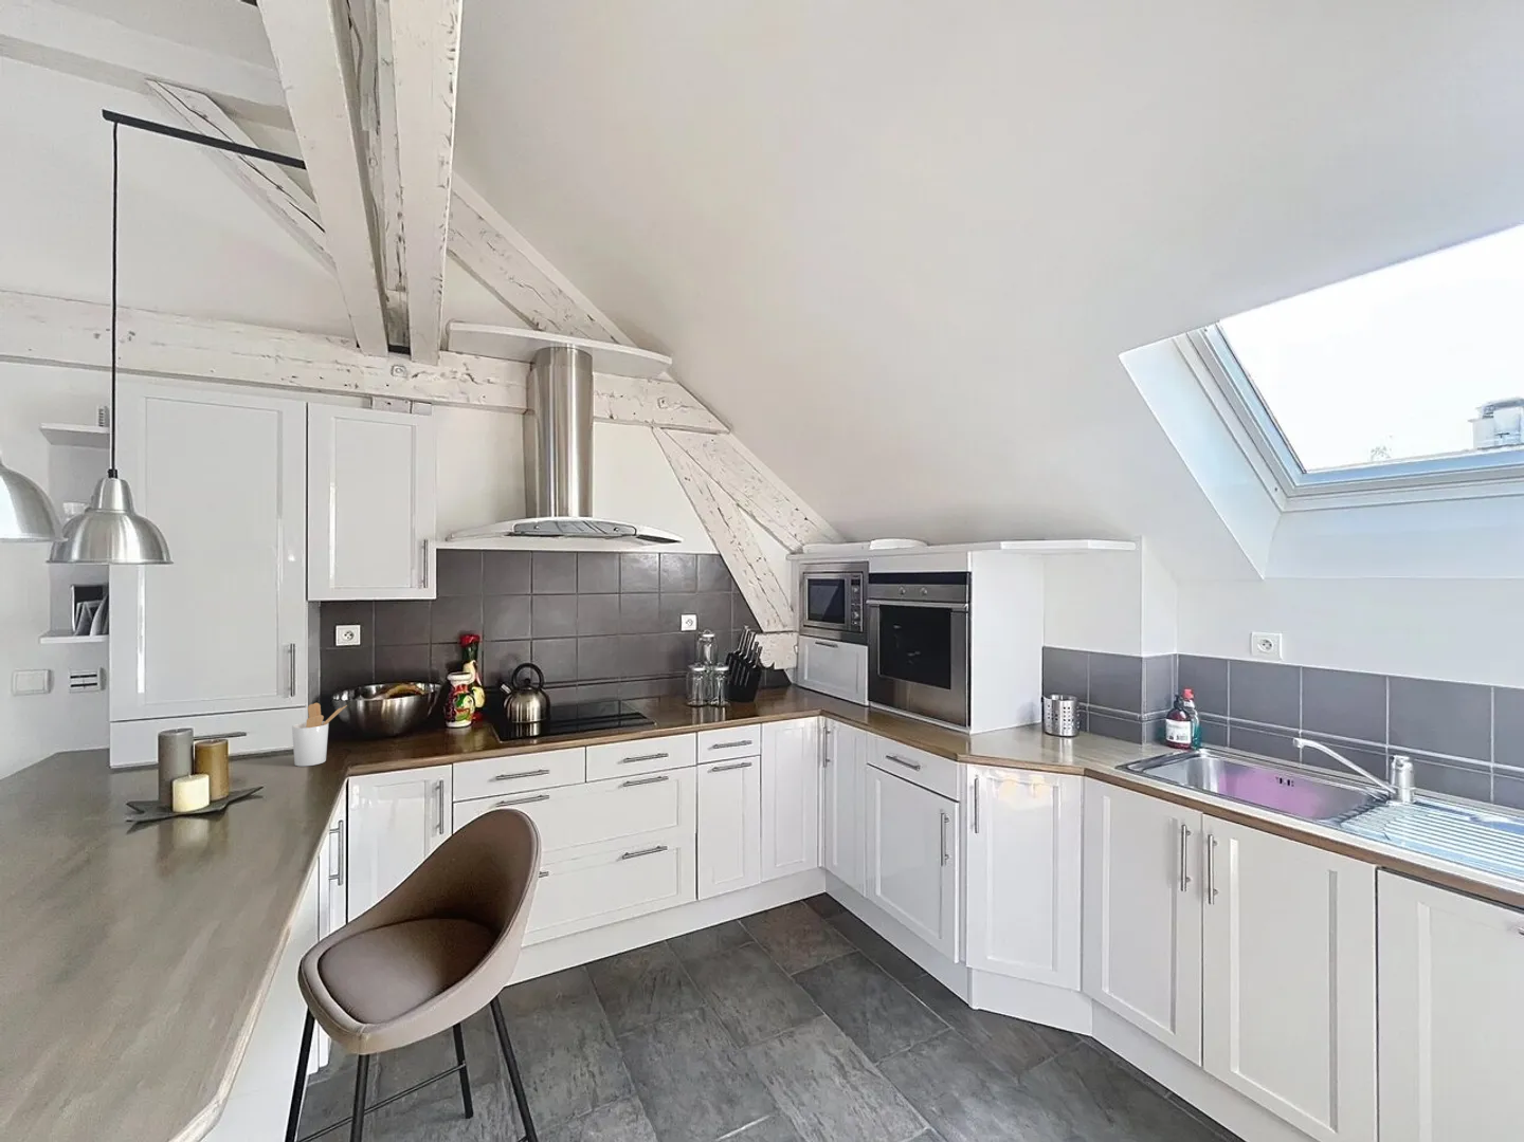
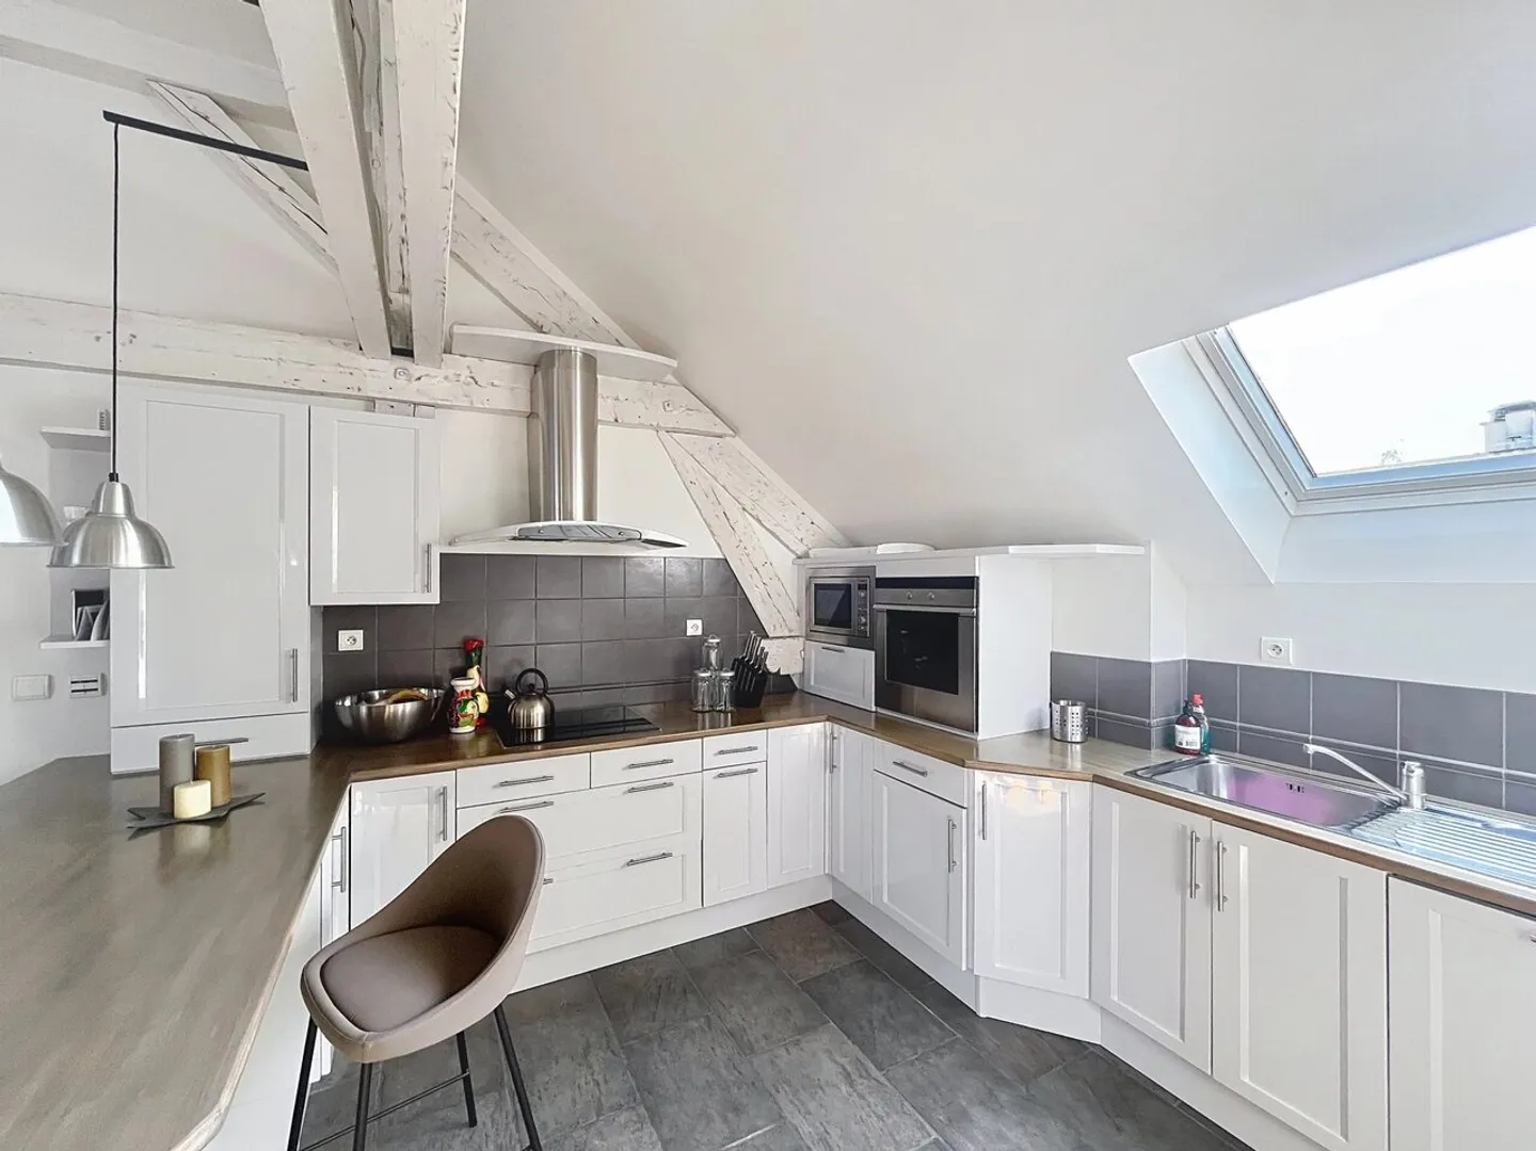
- utensil holder (319, 733)
